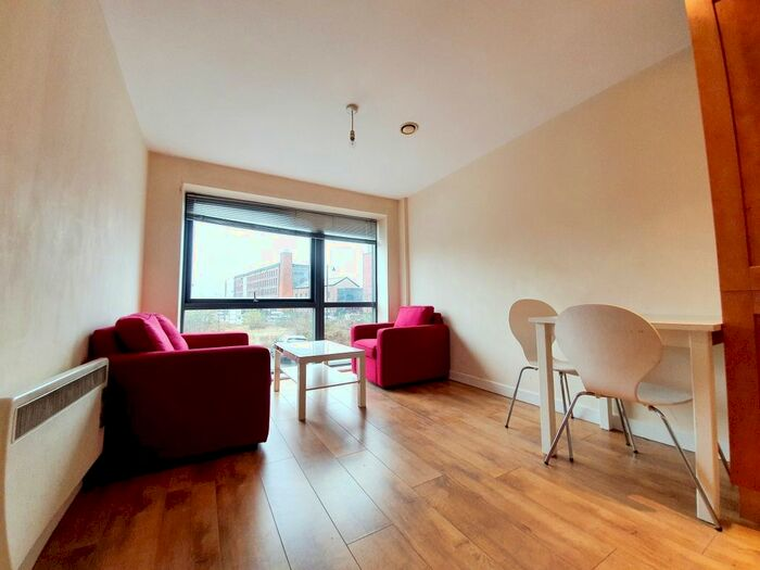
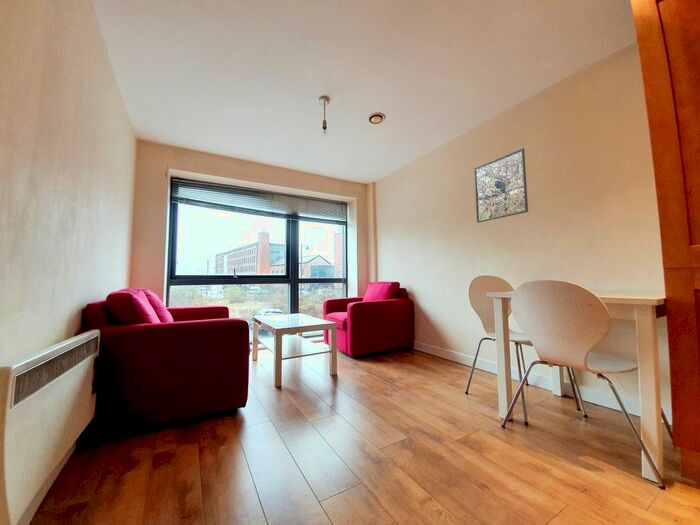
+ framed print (498, 188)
